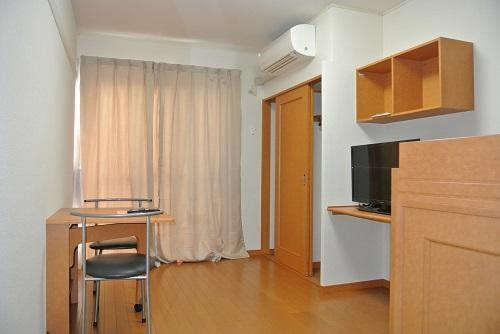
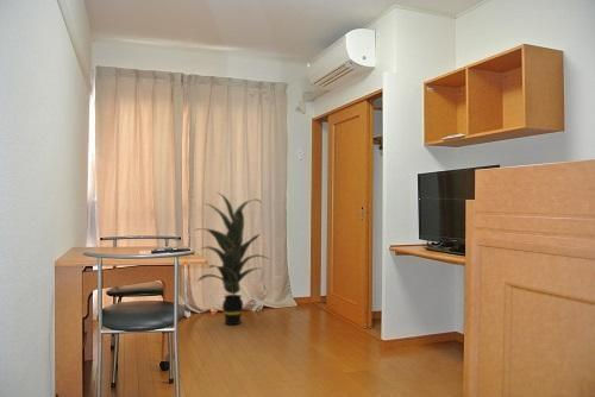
+ indoor plant (227, 257)
